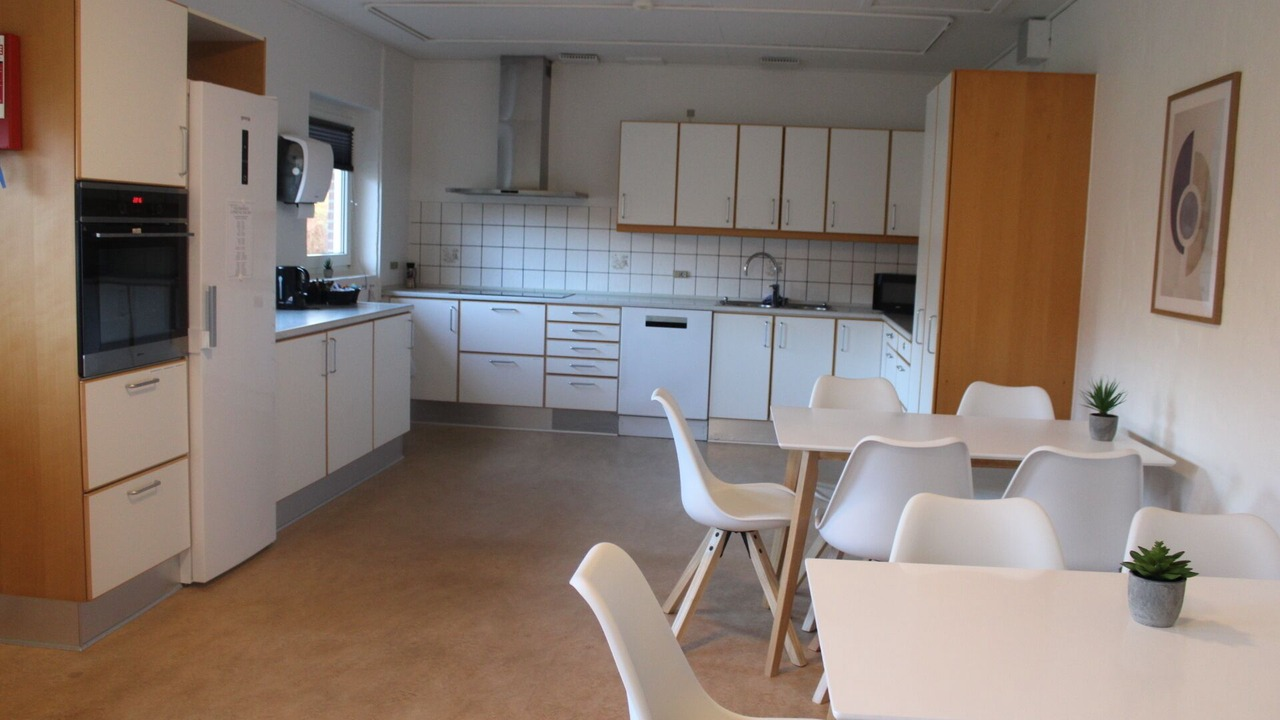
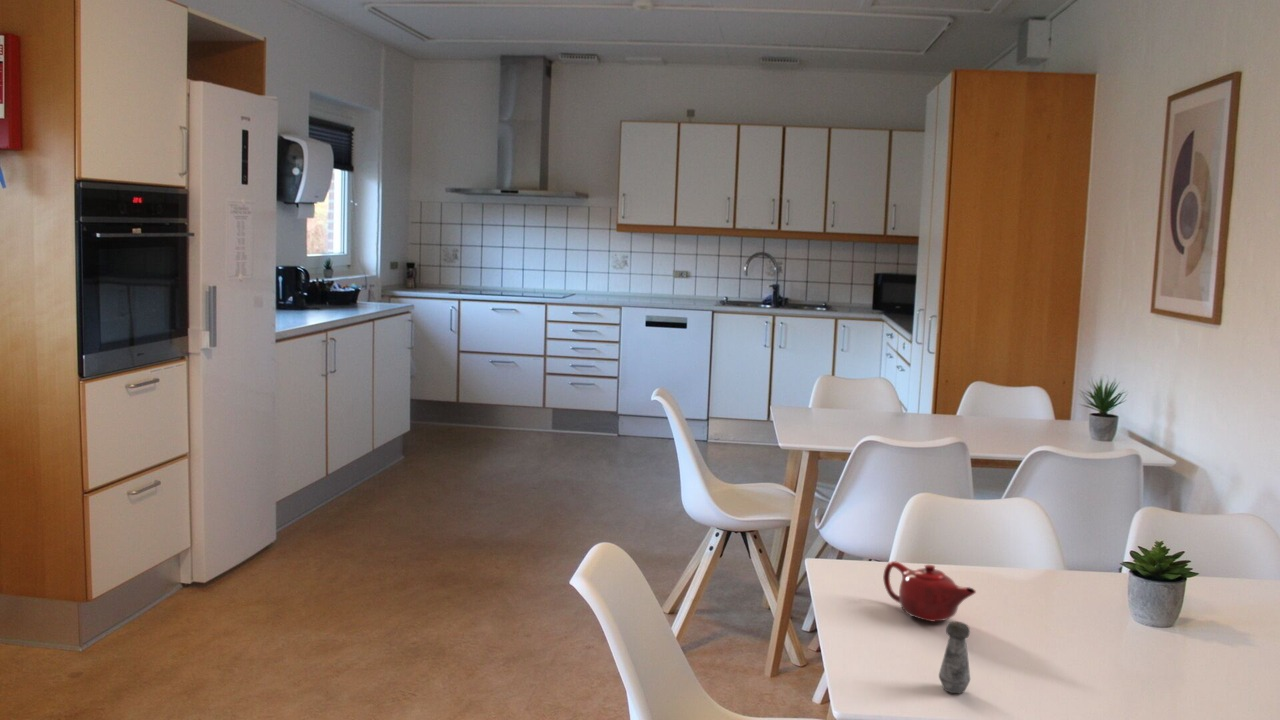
+ salt shaker (955, 656)
+ teapot (927, 590)
